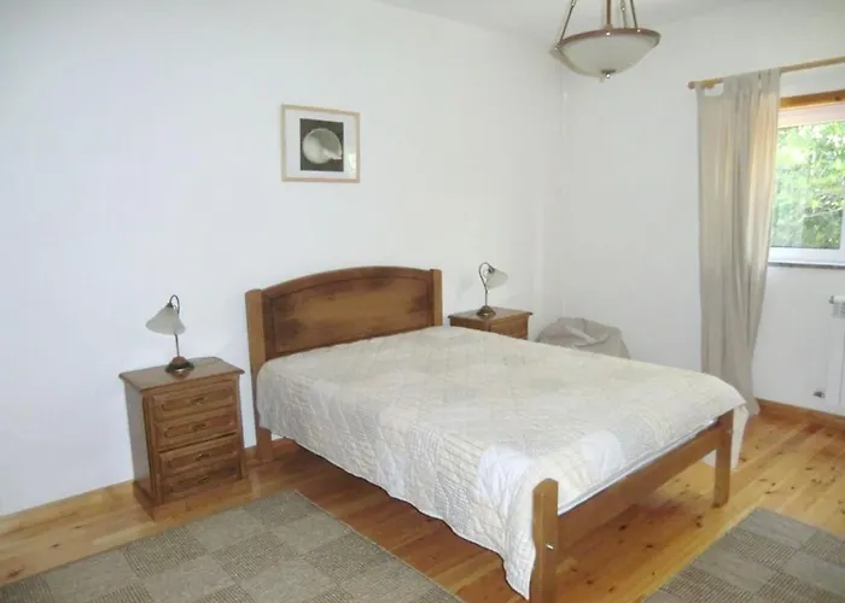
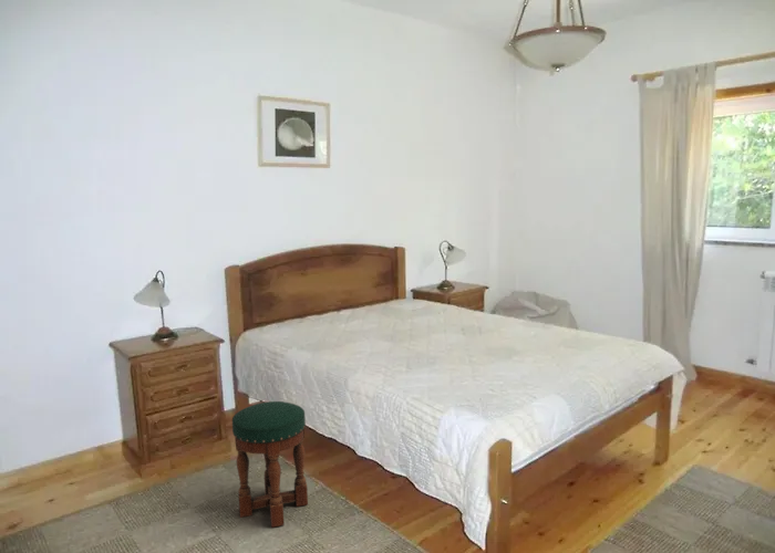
+ stool (271, 458)
